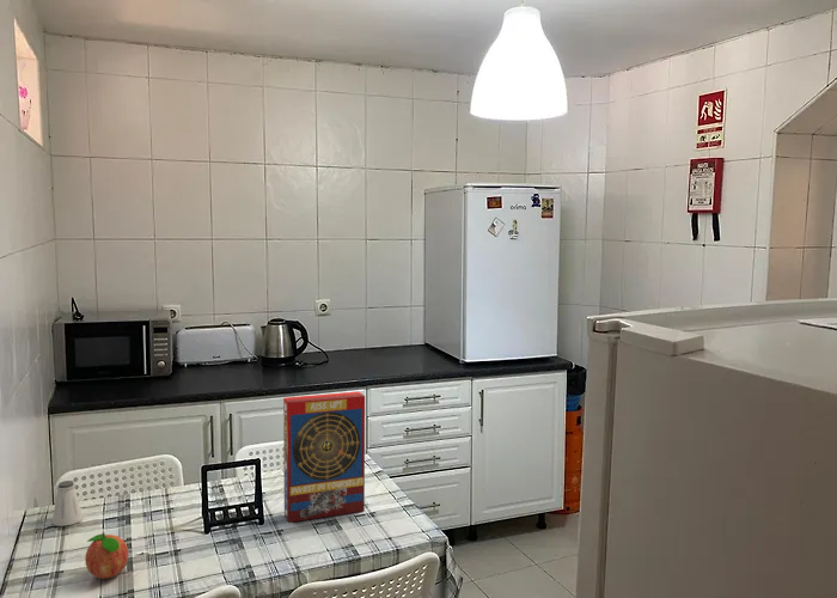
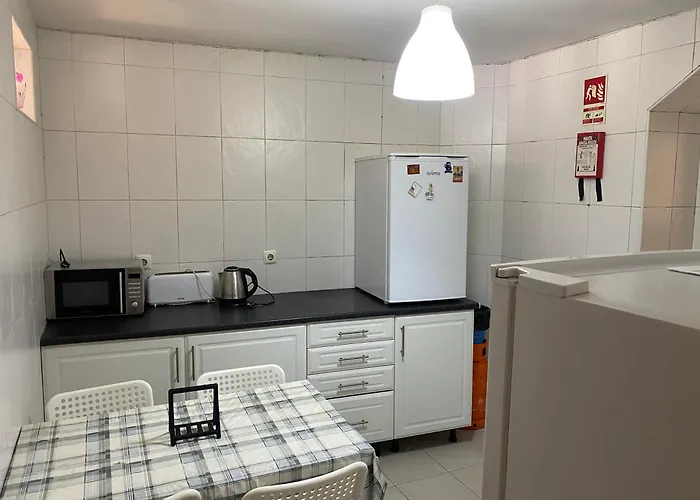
- cereal box (324, 454)
- fruit (106, 553)
- saltshaker (66, 501)
